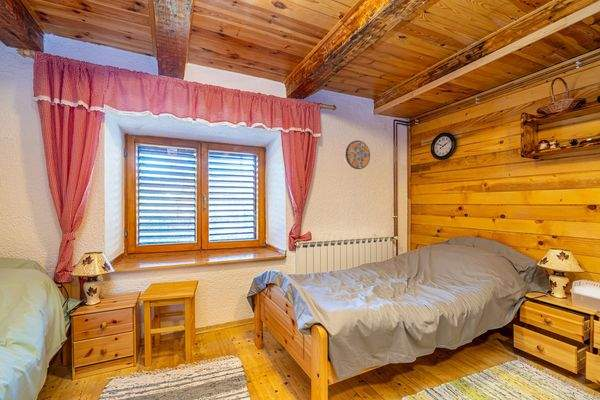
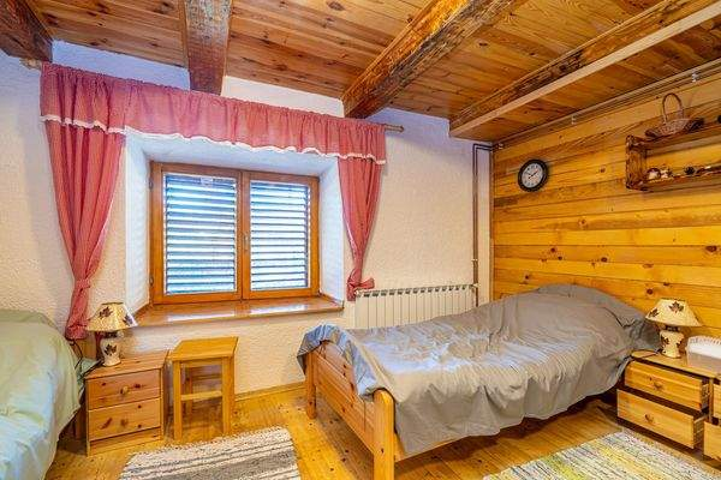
- manhole cover (358, 154)
